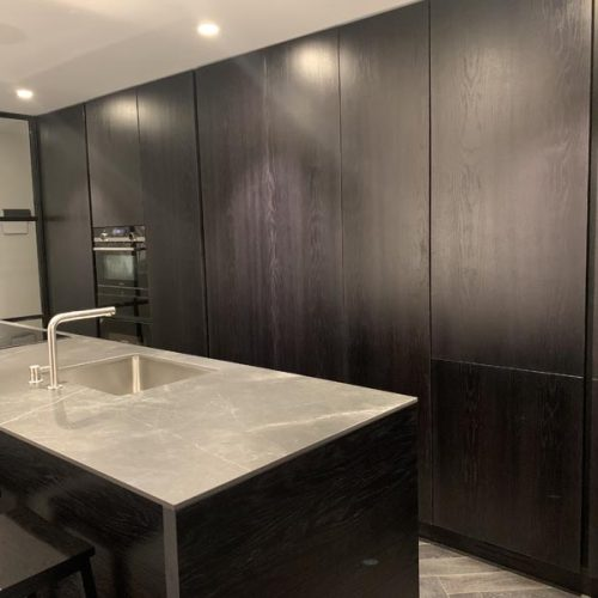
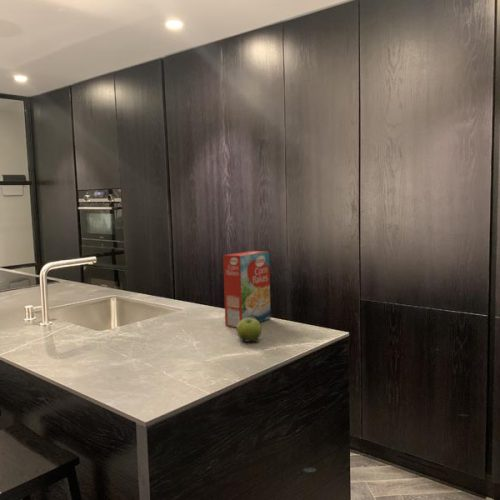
+ cereal box (247, 287)
+ fruit (249, 329)
